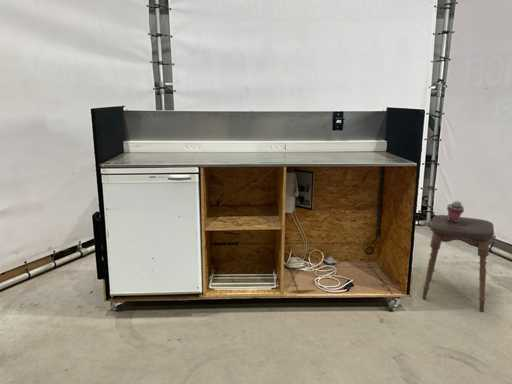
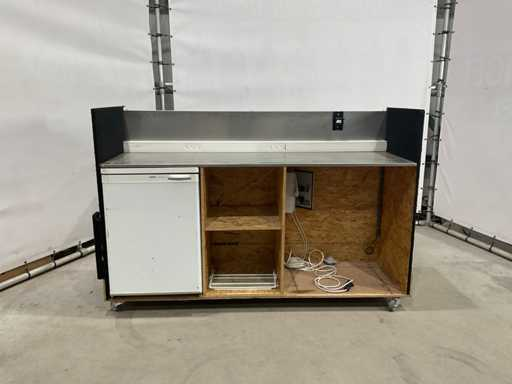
- stool (469, 244)
- potted succulent (454, 210)
